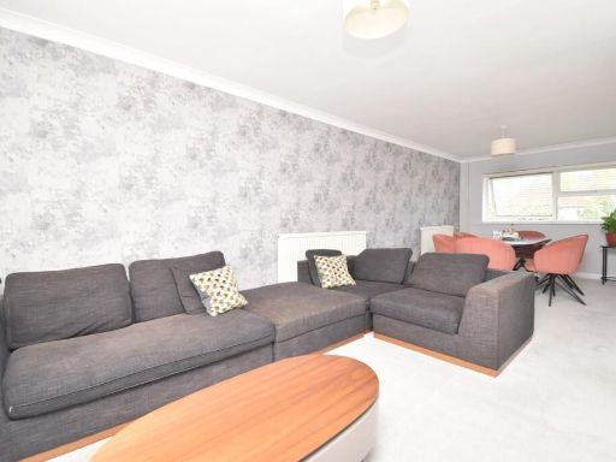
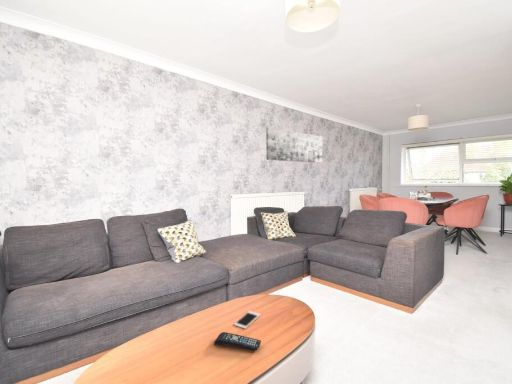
+ wall art (297, 147)
+ remote control (237, 341)
+ cell phone (247, 319)
